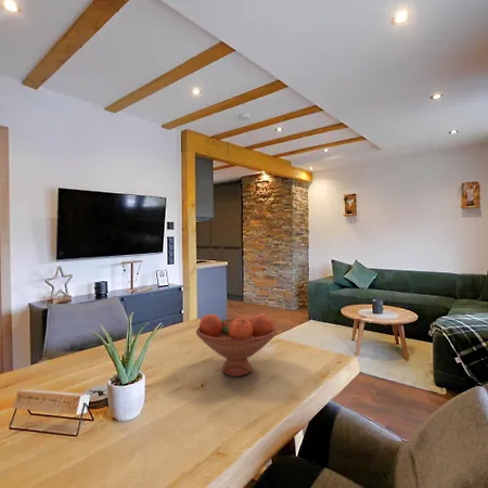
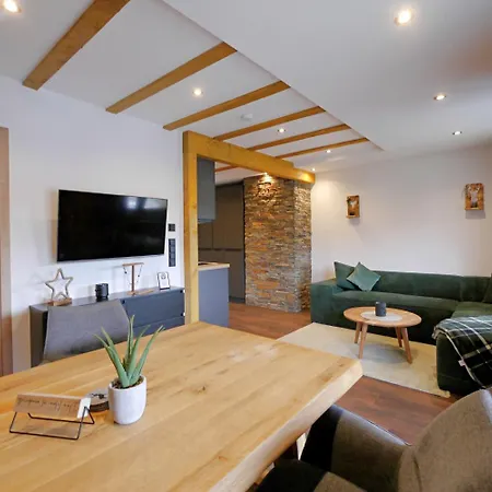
- fruit bowl (236, 341)
